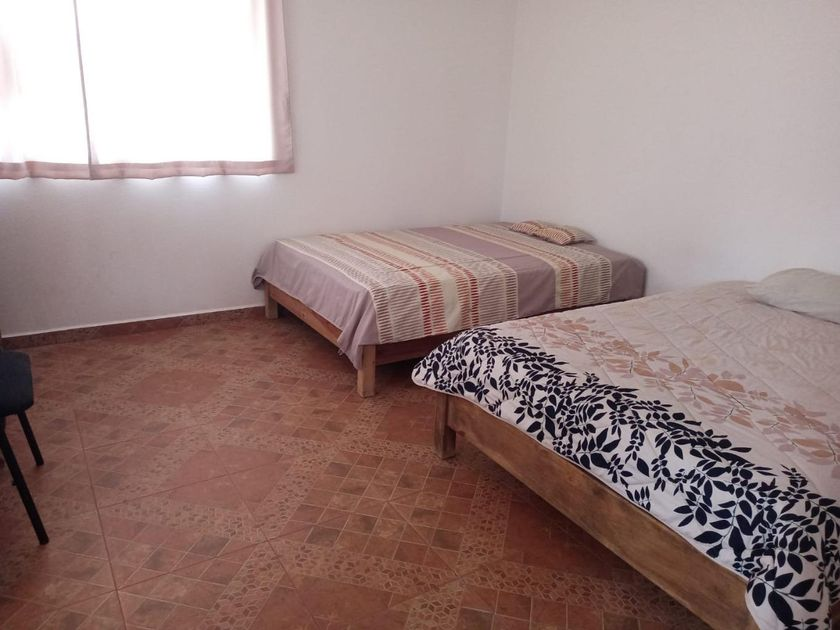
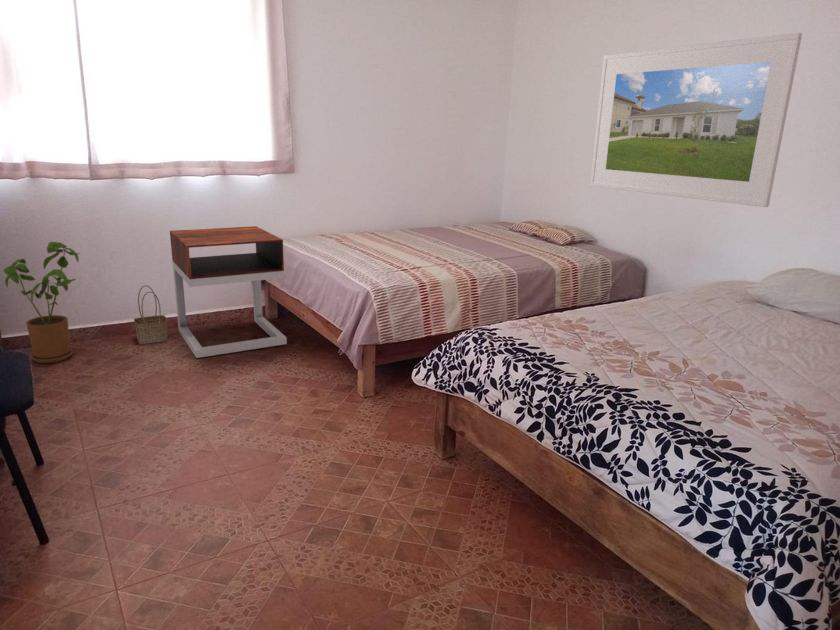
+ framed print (677, 123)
+ nightstand (226, 283)
+ basket (149, 316)
+ house plant (48, 302)
